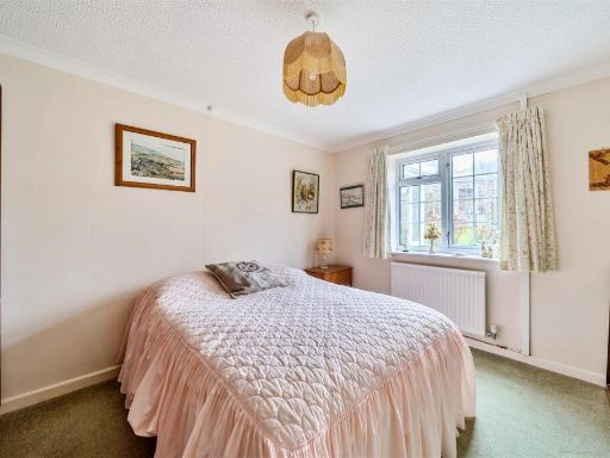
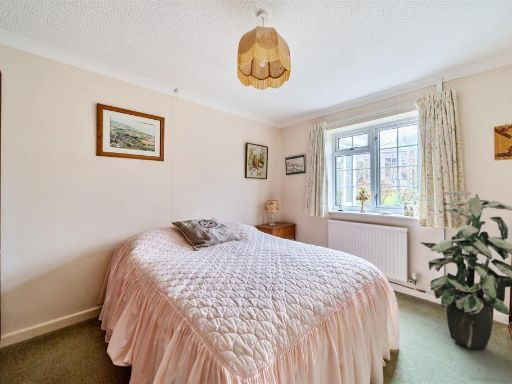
+ indoor plant (467, 266)
